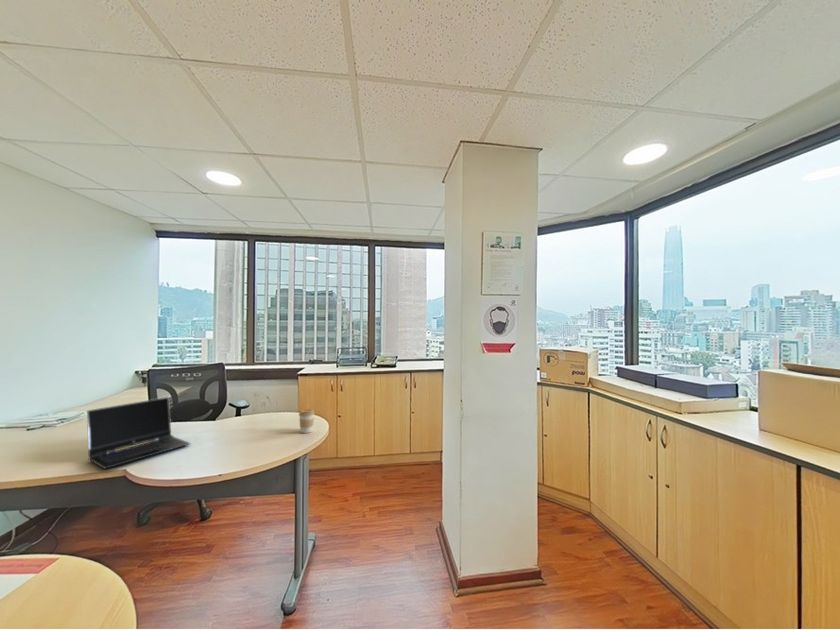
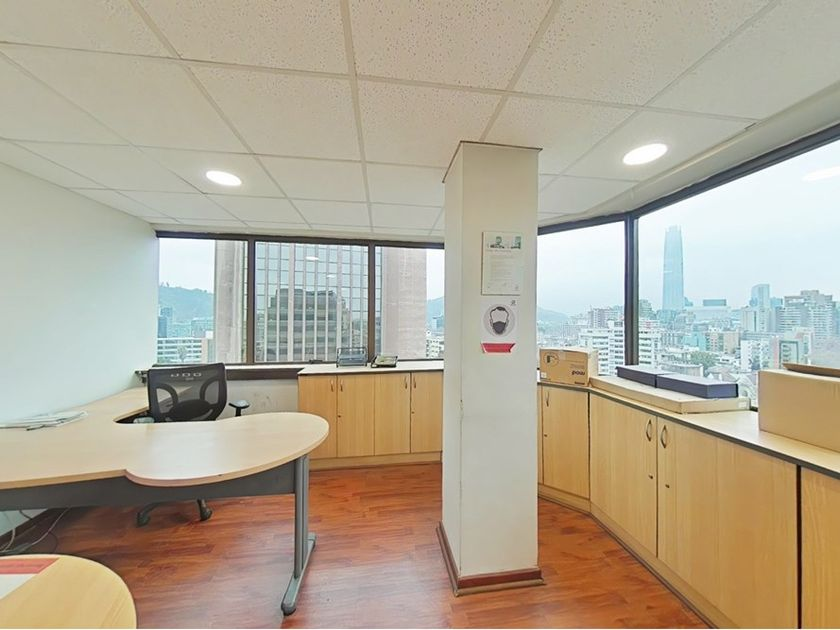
- laptop computer (141, 429)
- coffee cup (306, 420)
